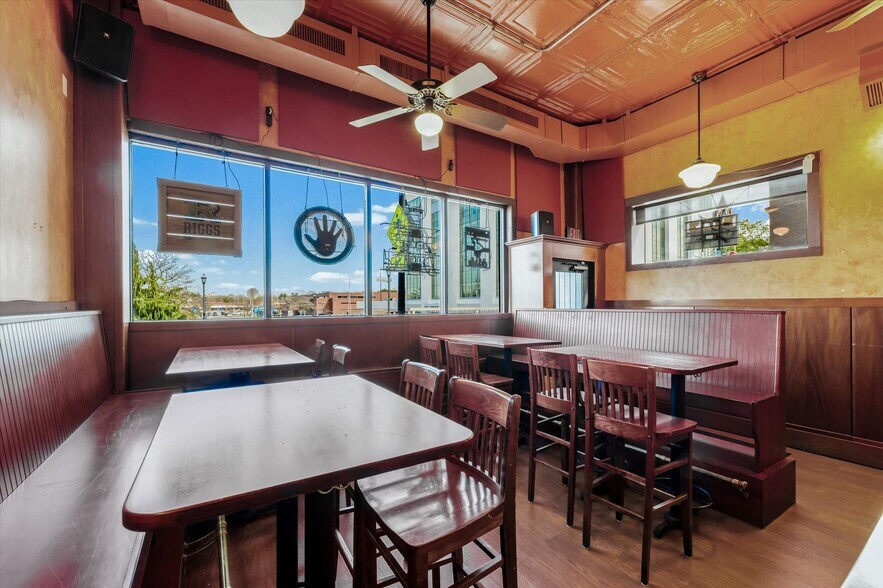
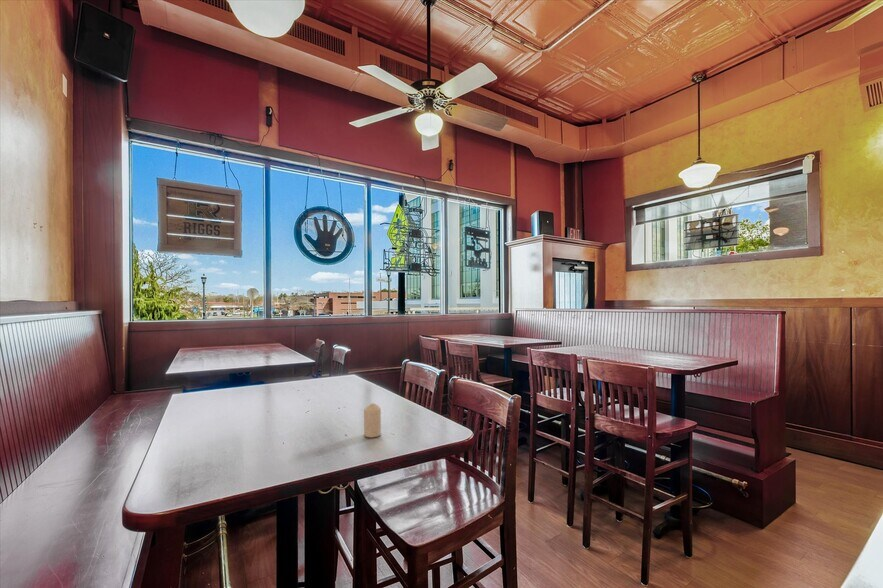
+ candle (372, 419)
